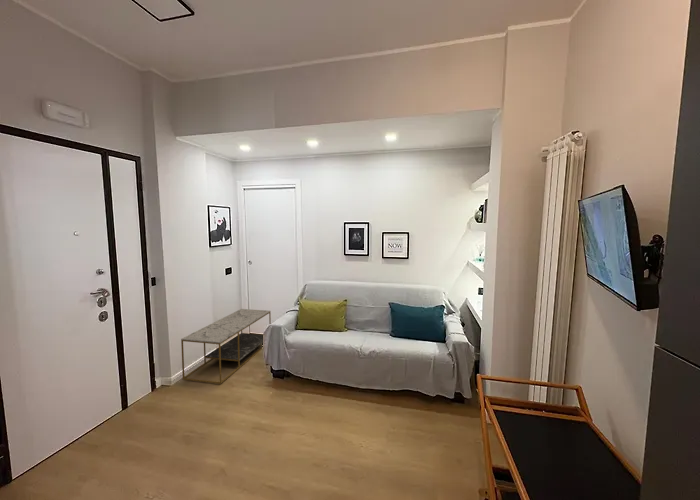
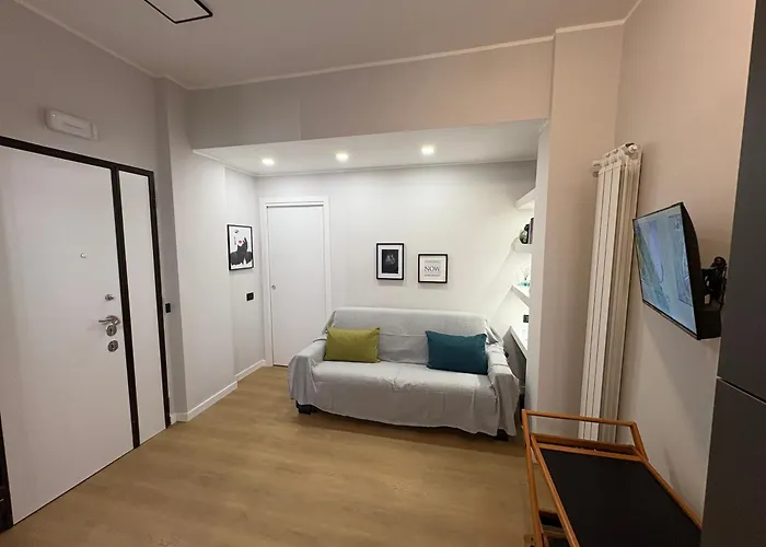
- coffee table (232, 340)
